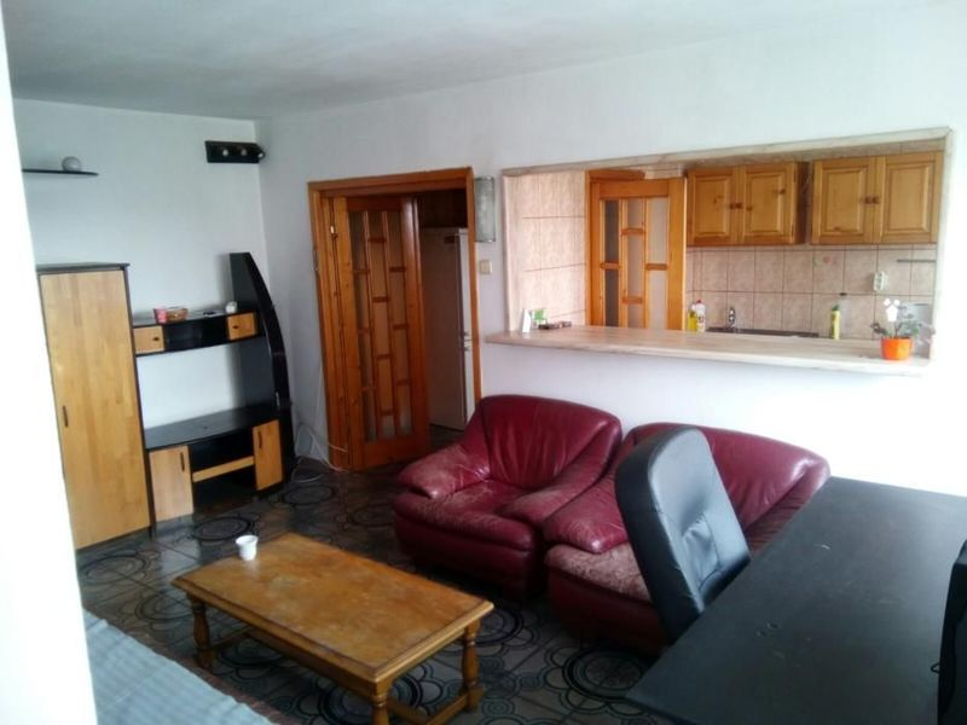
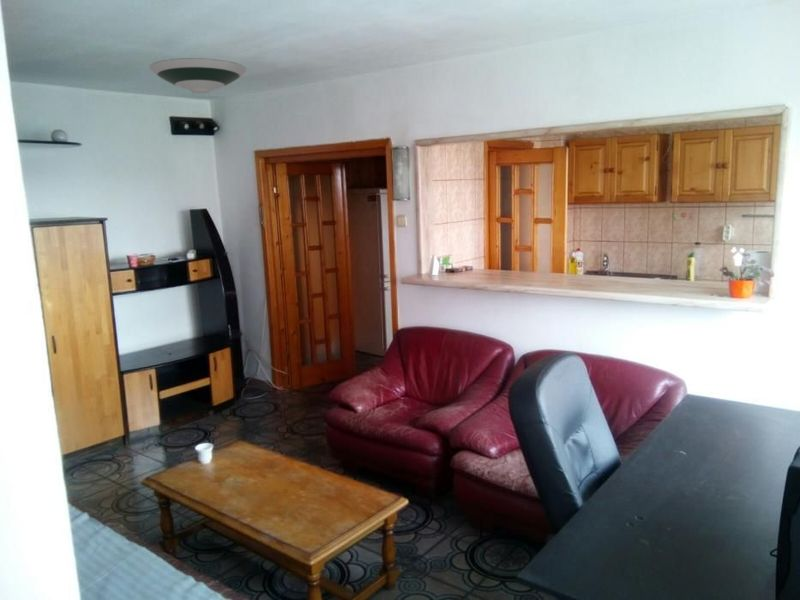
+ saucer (199, 80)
